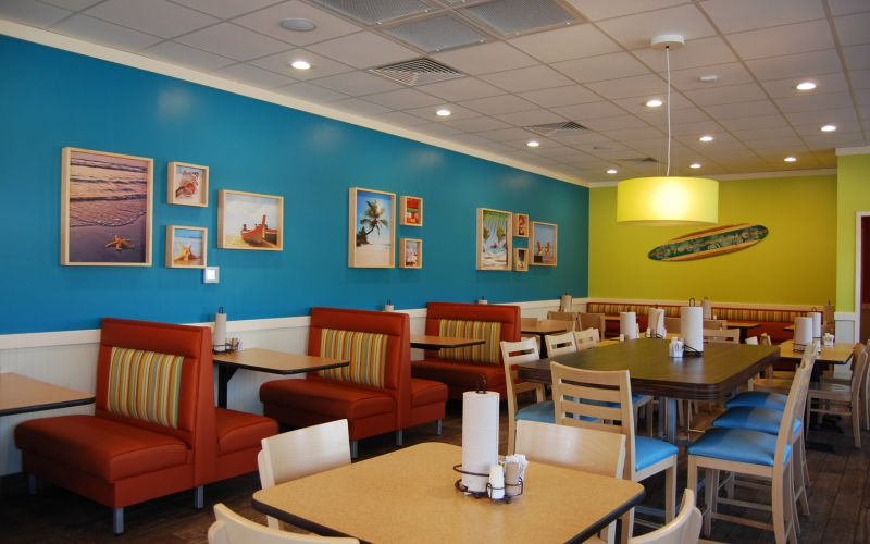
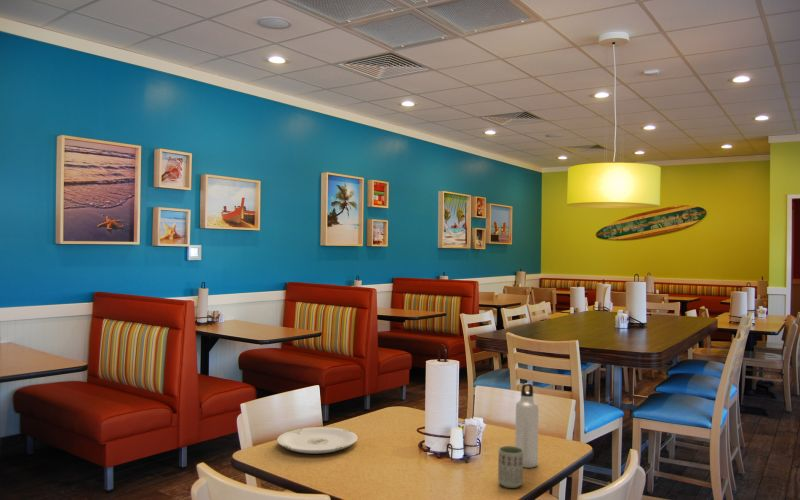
+ plate (317, 441)
+ cup (510, 467)
+ water bottle (526, 424)
